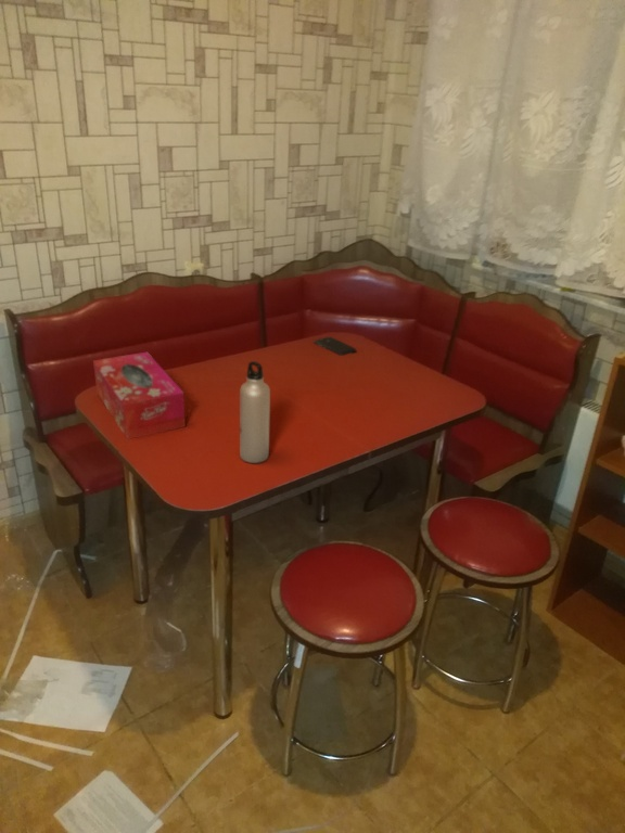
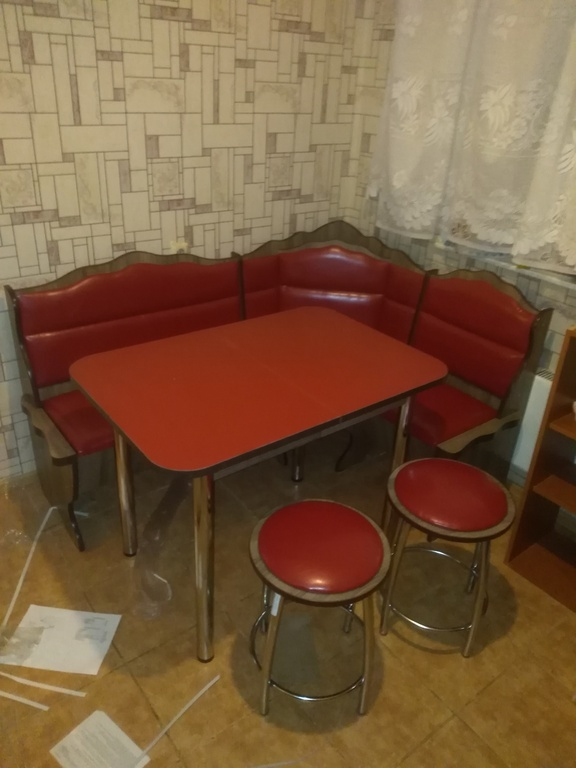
- smartphone (334, 345)
- water bottle (254, 411)
- tissue box (138, 393)
